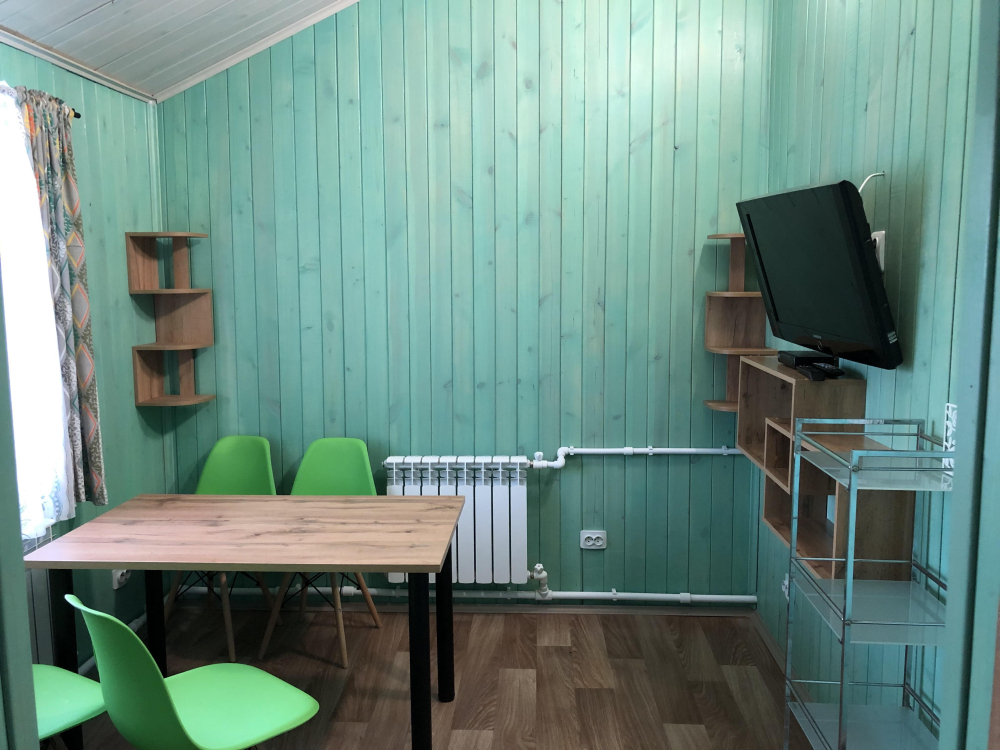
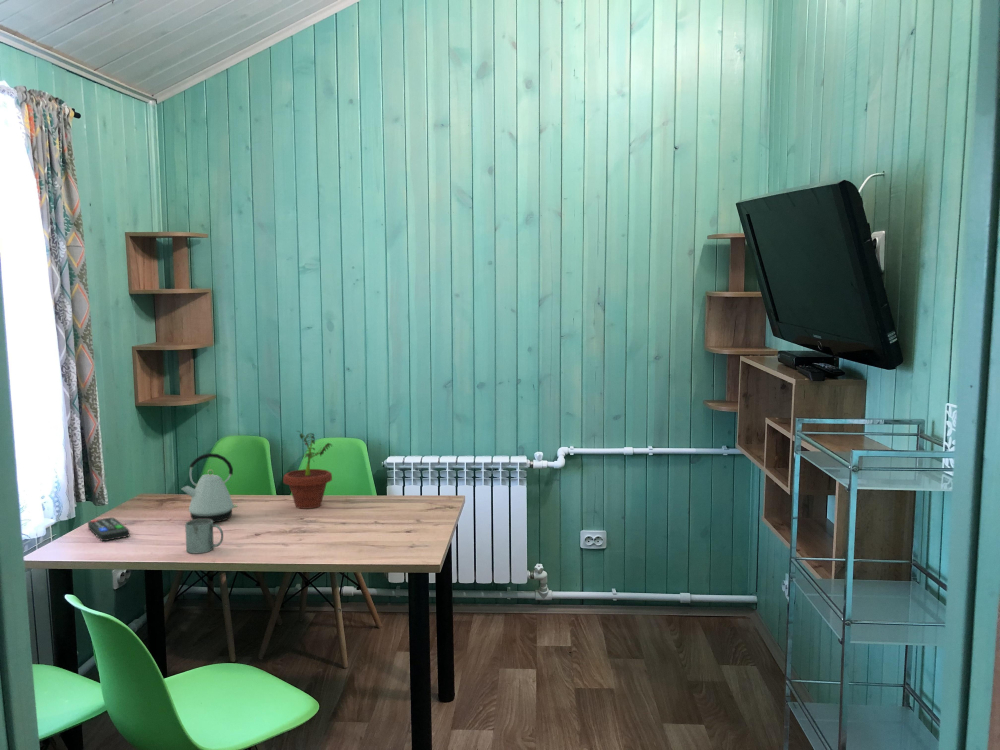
+ kettle (209, 486)
+ mug (204, 535)
+ remote control (108, 528)
+ potted plant (308, 468)
